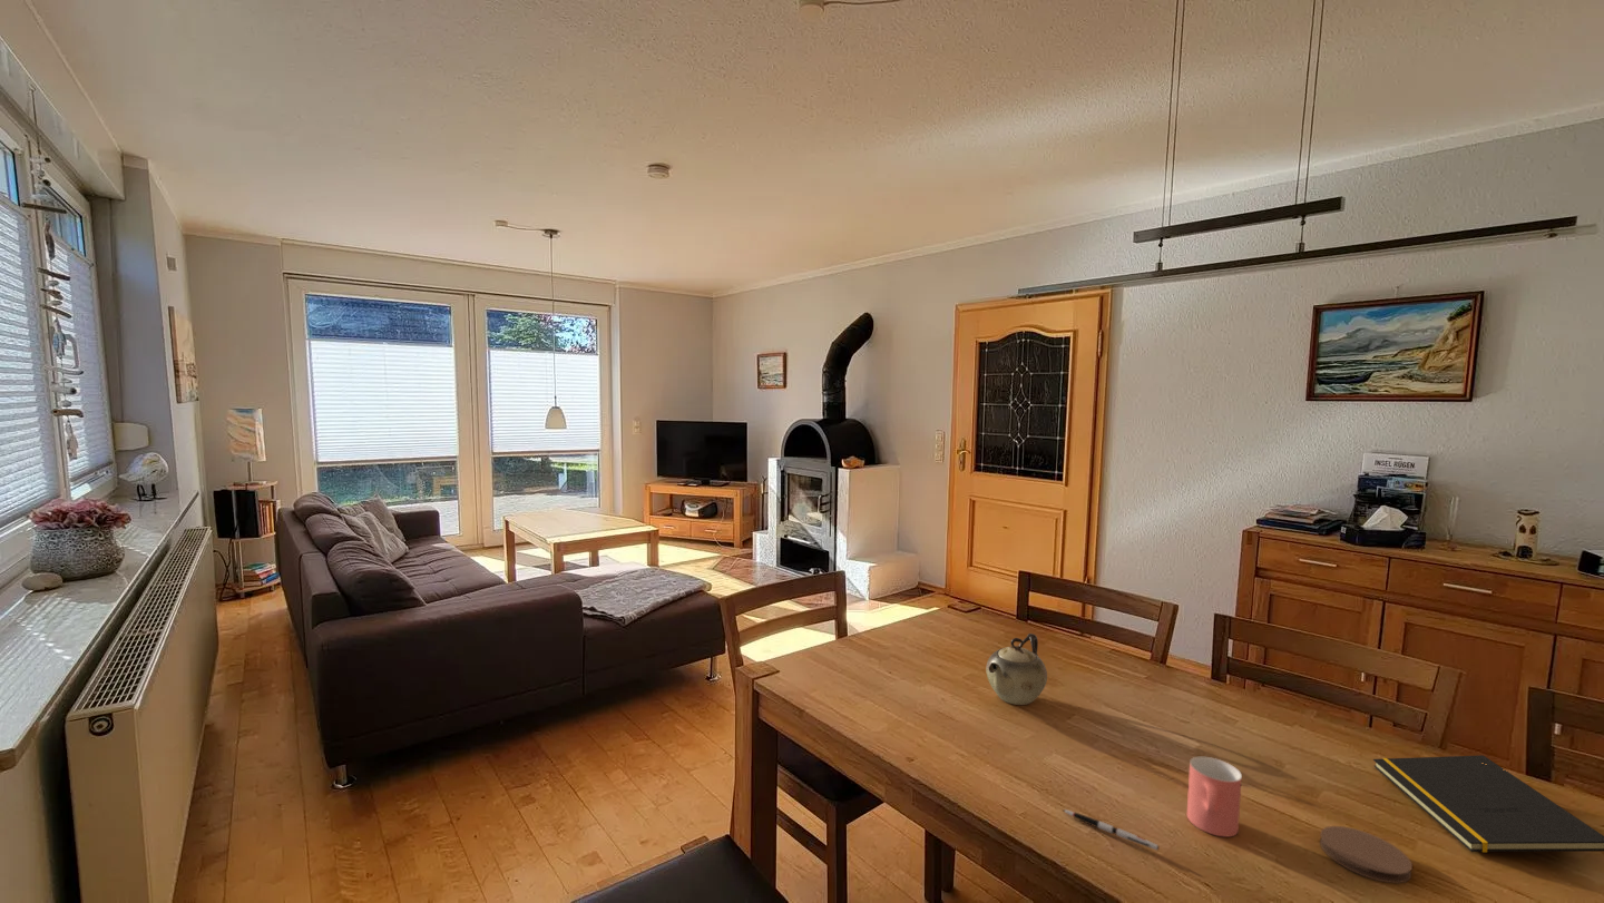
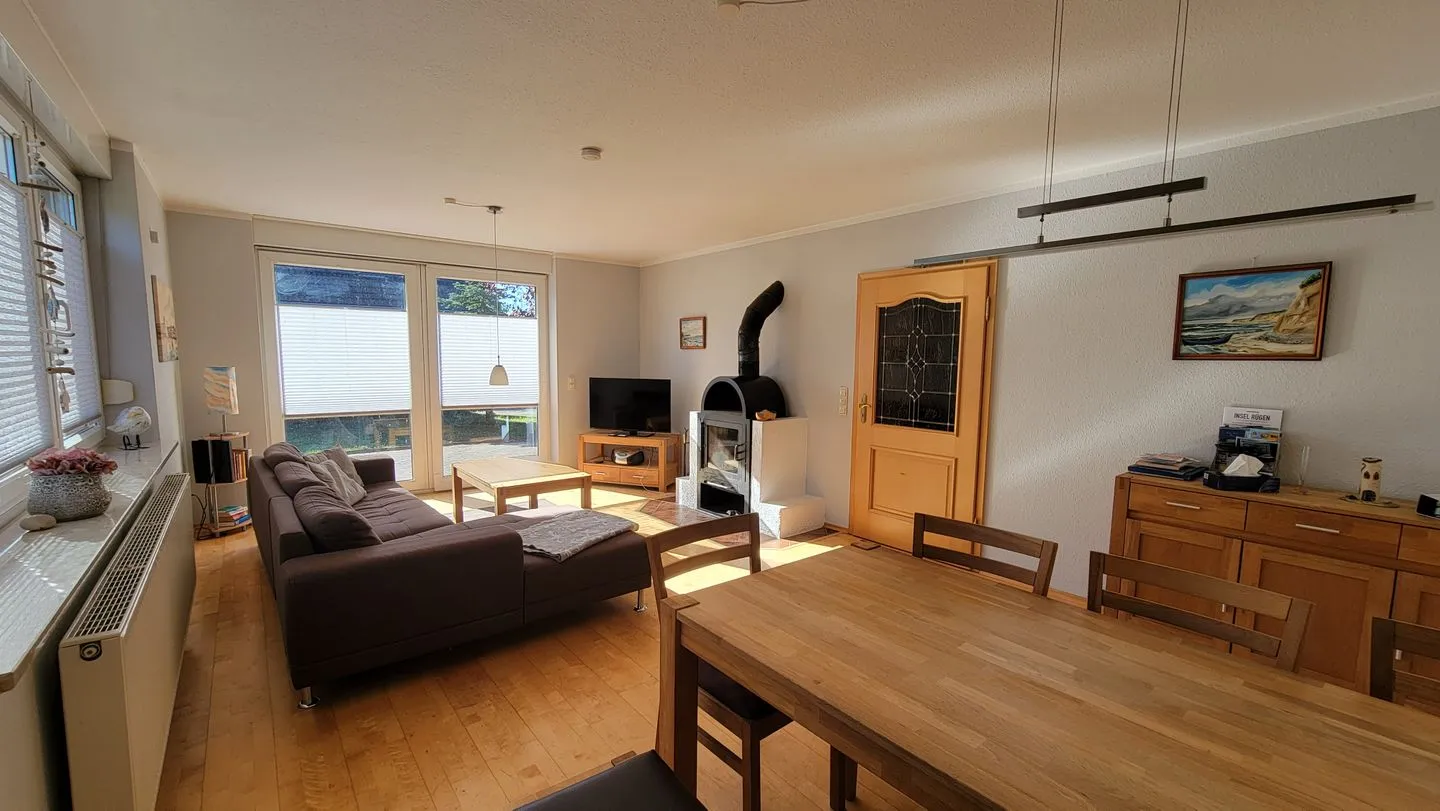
- coaster (1363, 853)
- cup (1213, 799)
- teapot (1014, 669)
- pen (1107, 827)
- notepad (1478, 798)
